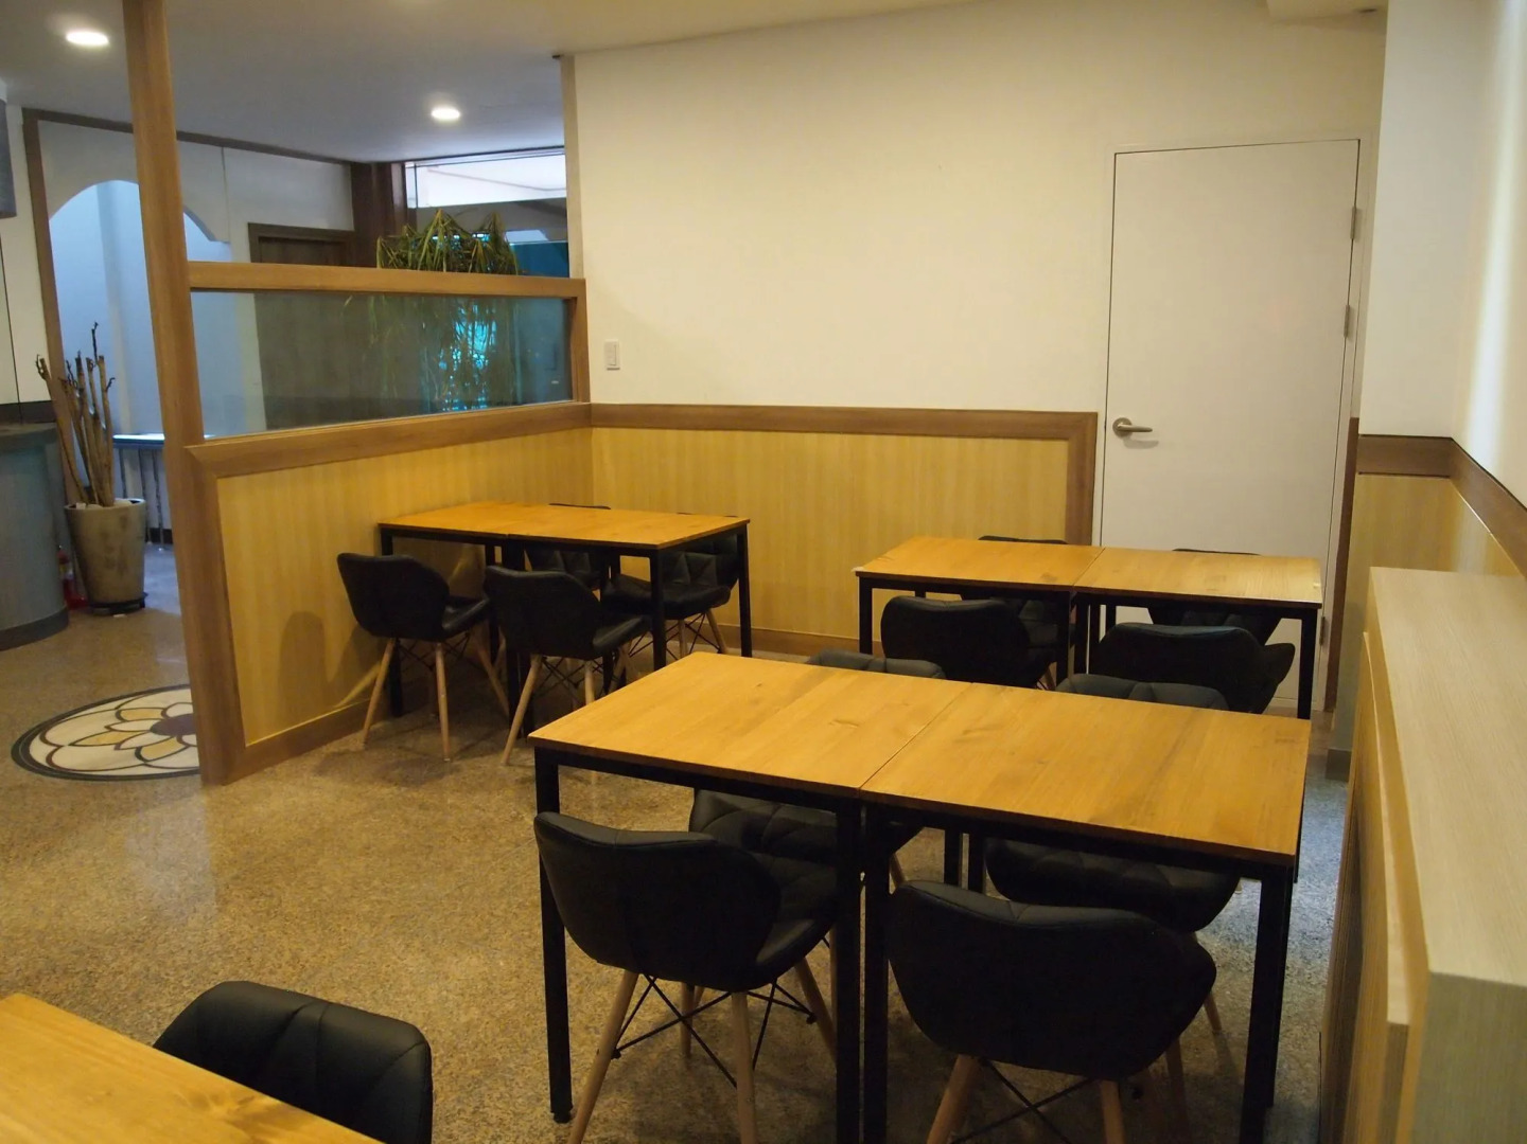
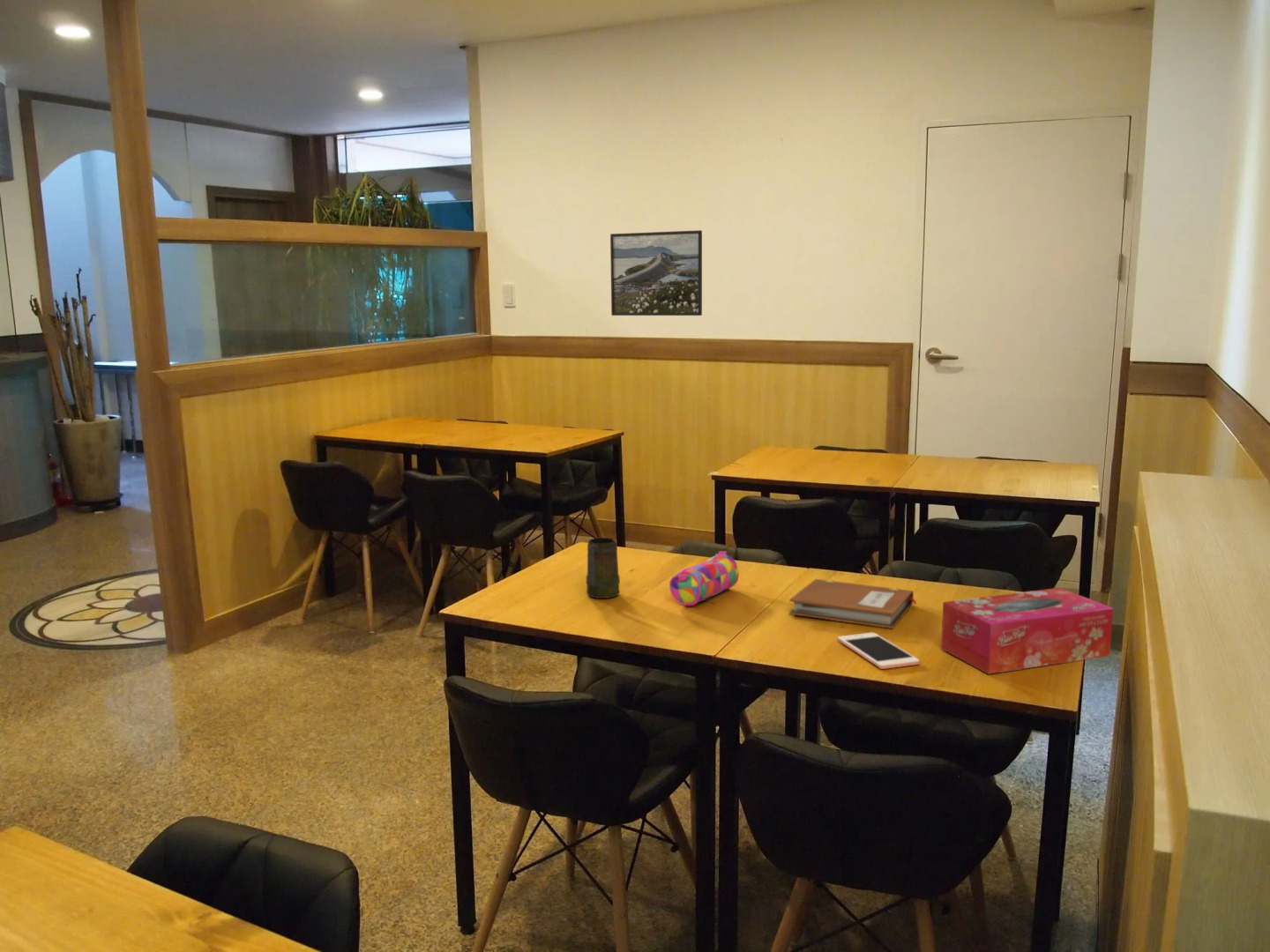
+ notebook (855, 601)
+ mug (599, 569)
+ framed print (655, 274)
+ pencil case (705, 578)
+ tissue box (1026, 628)
+ cell phone (877, 650)
